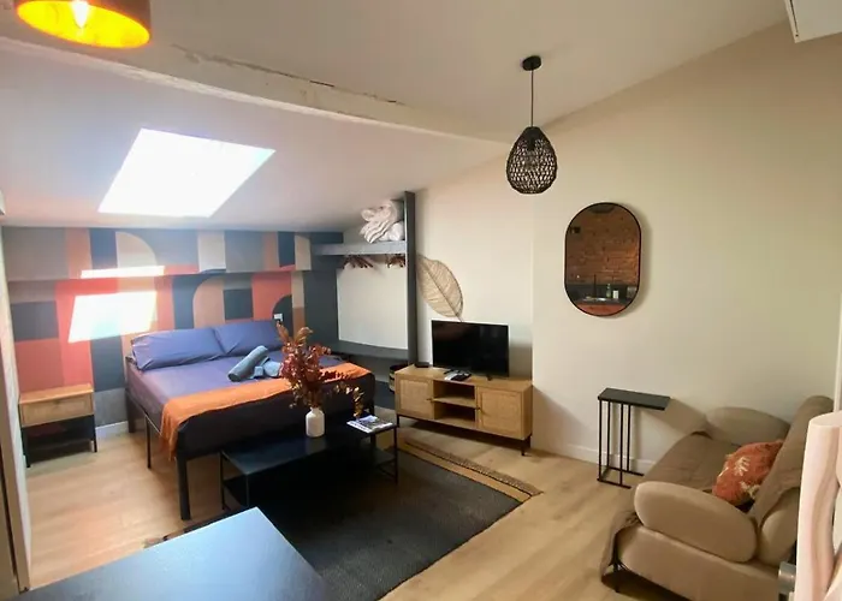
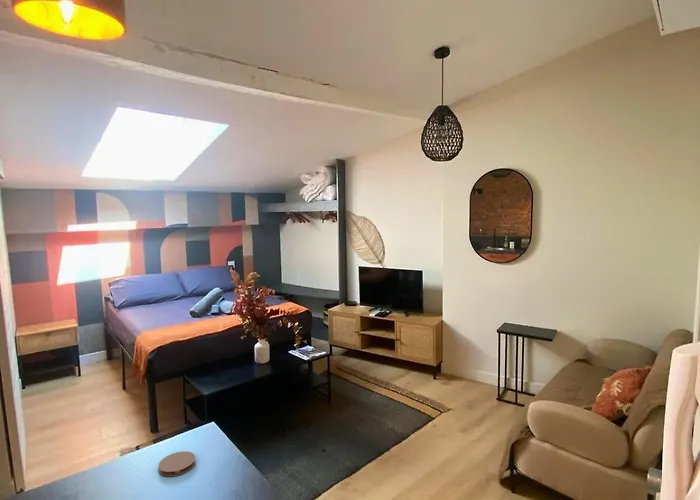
+ coaster (177, 463)
